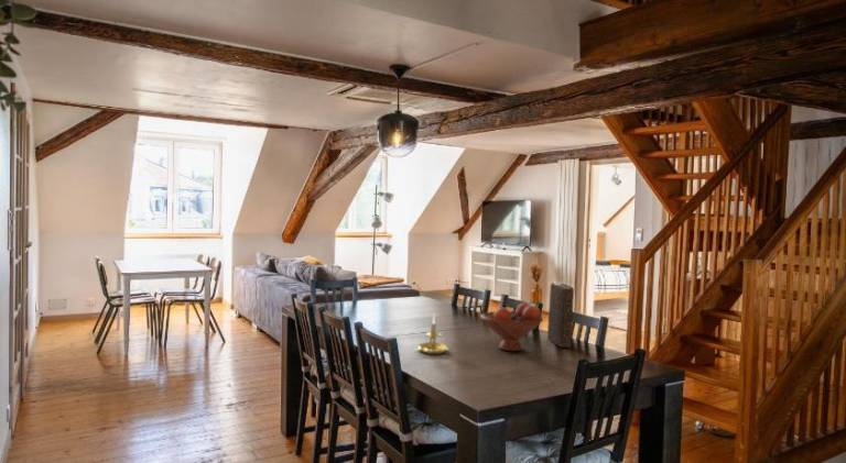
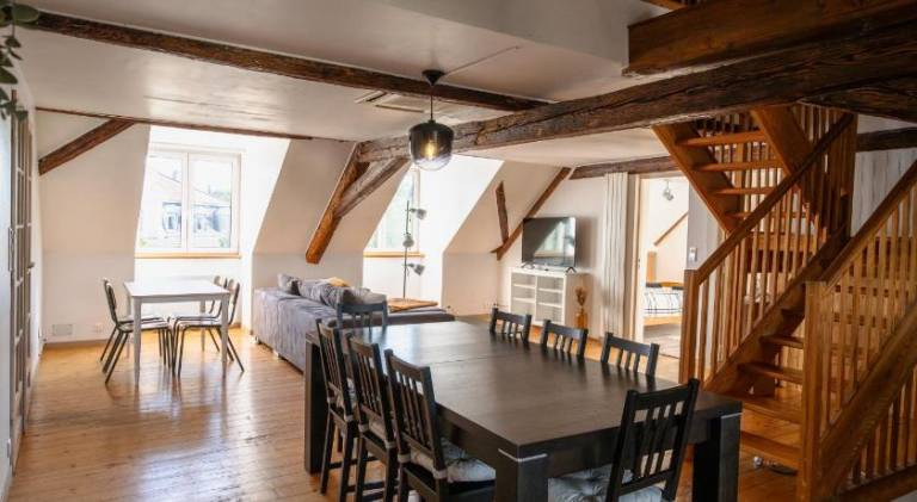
- book (561, 313)
- candle holder (432, 331)
- fruit bowl (511, 326)
